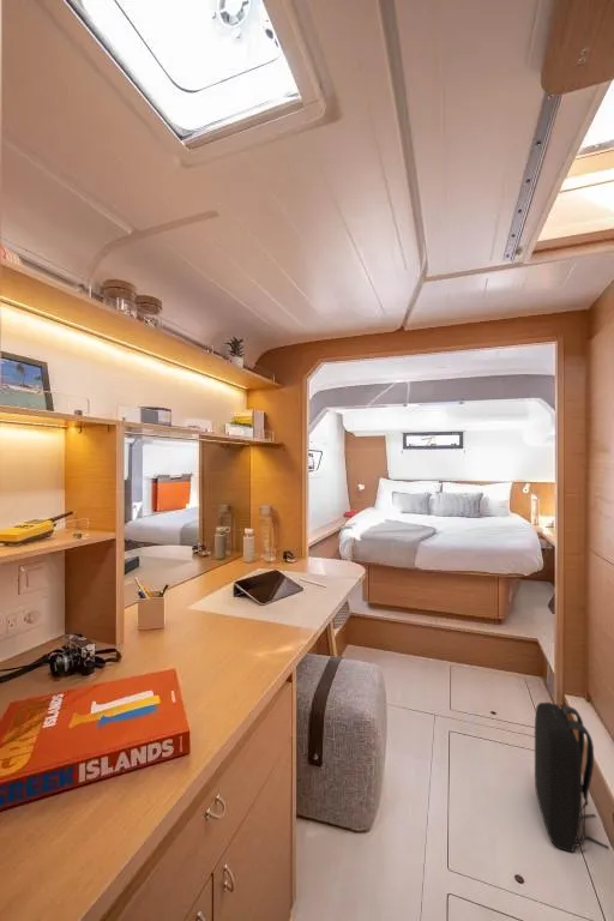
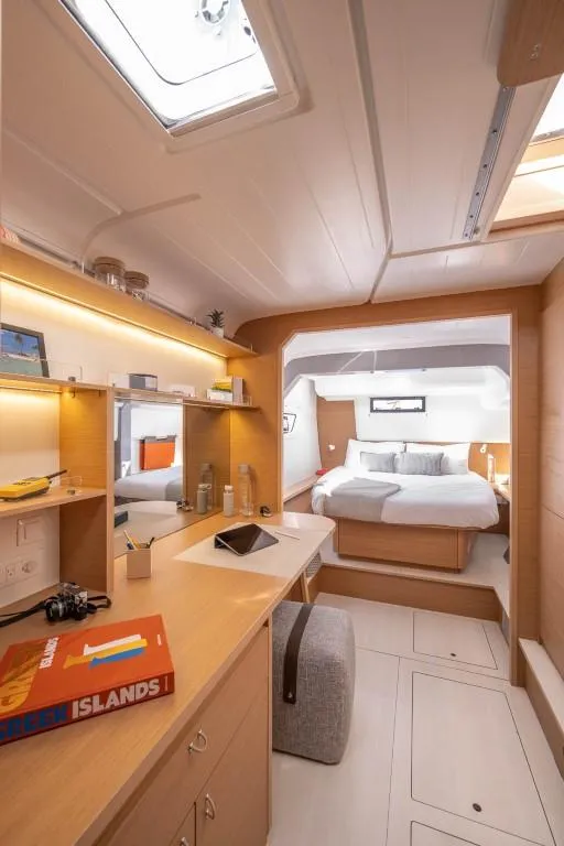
- backpack (568, 765)
